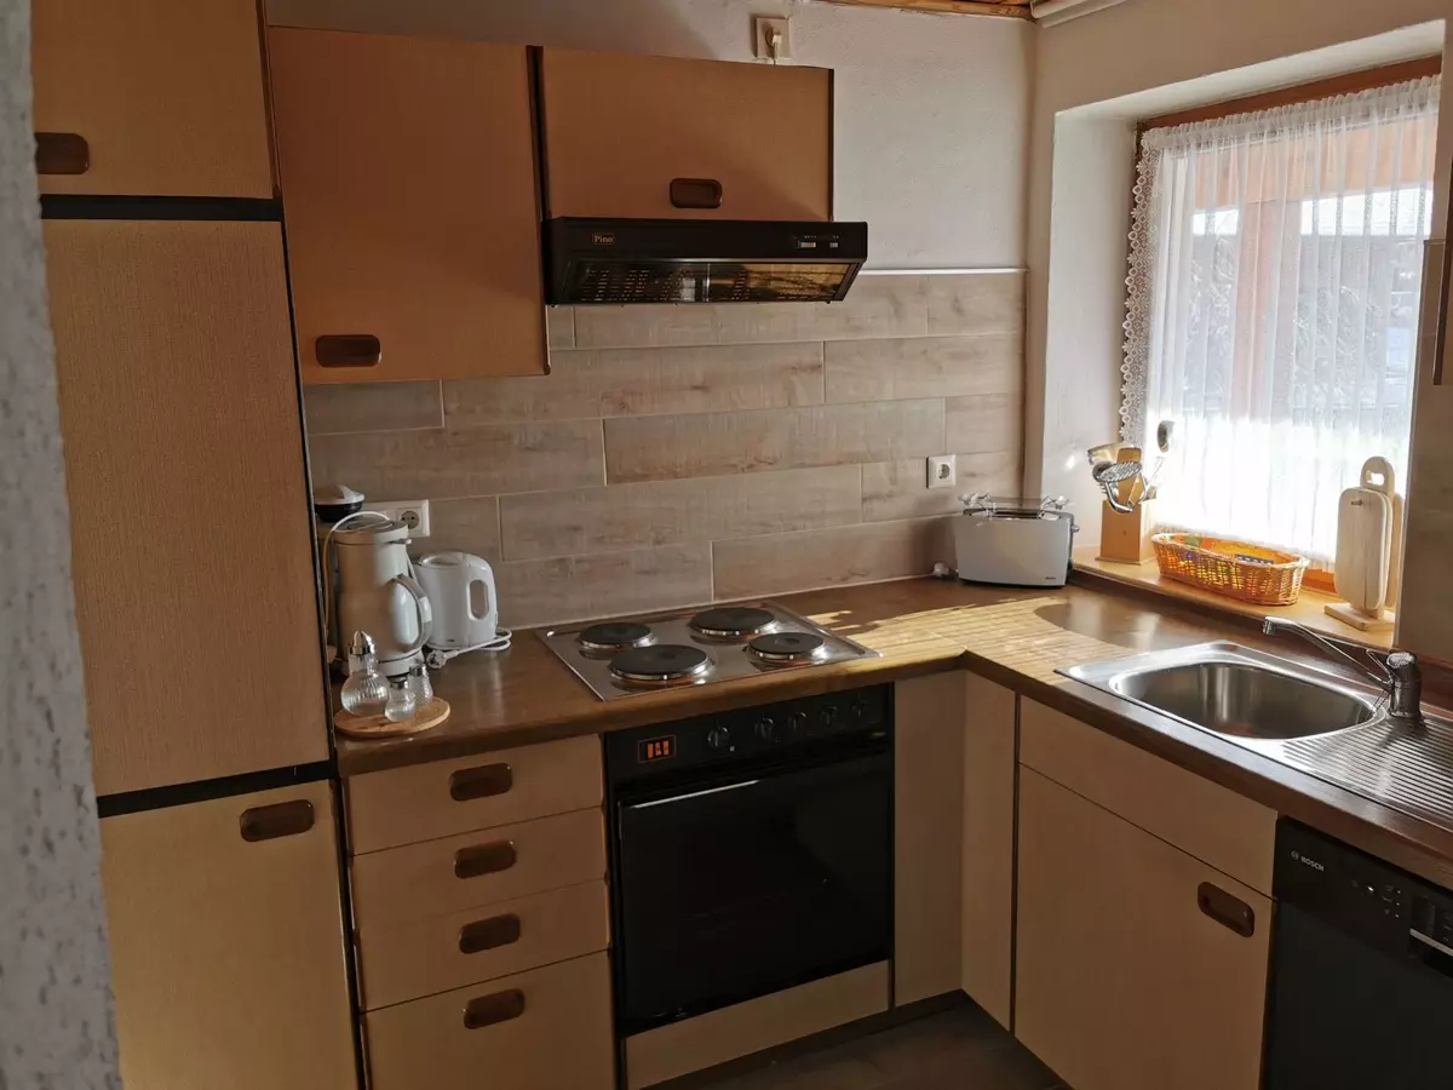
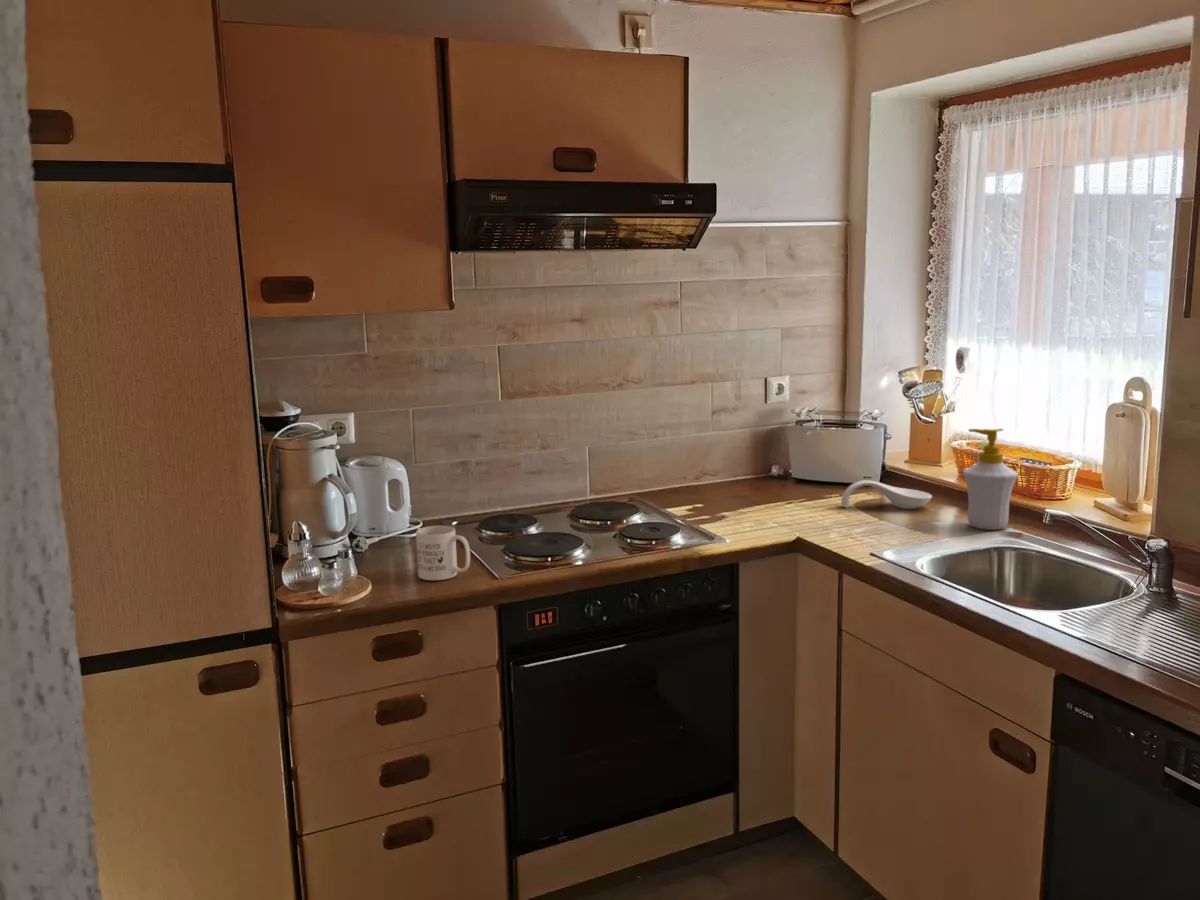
+ spoon rest (886, 493)
+ soap bottle (989, 477)
+ mug (444, 553)
